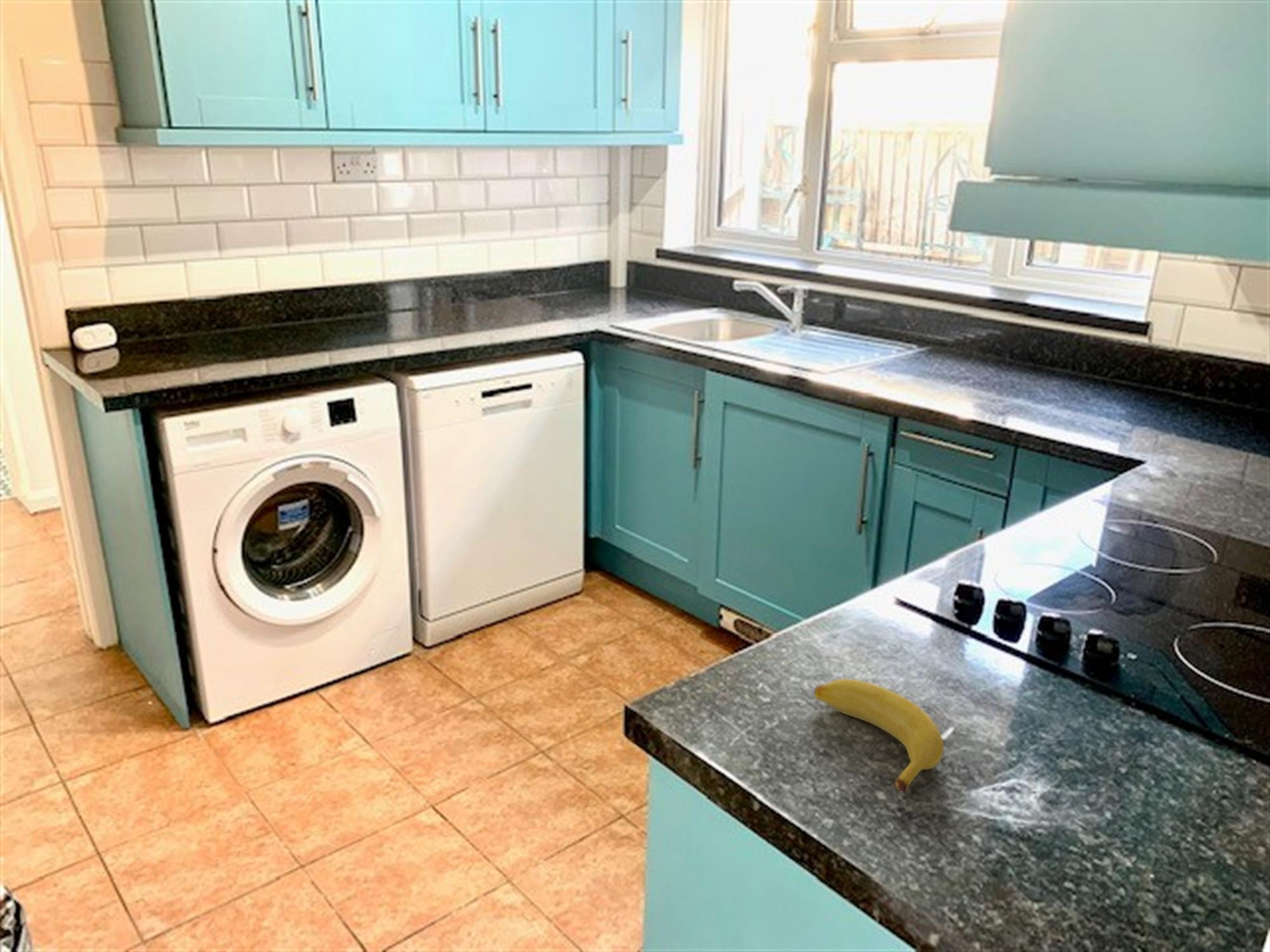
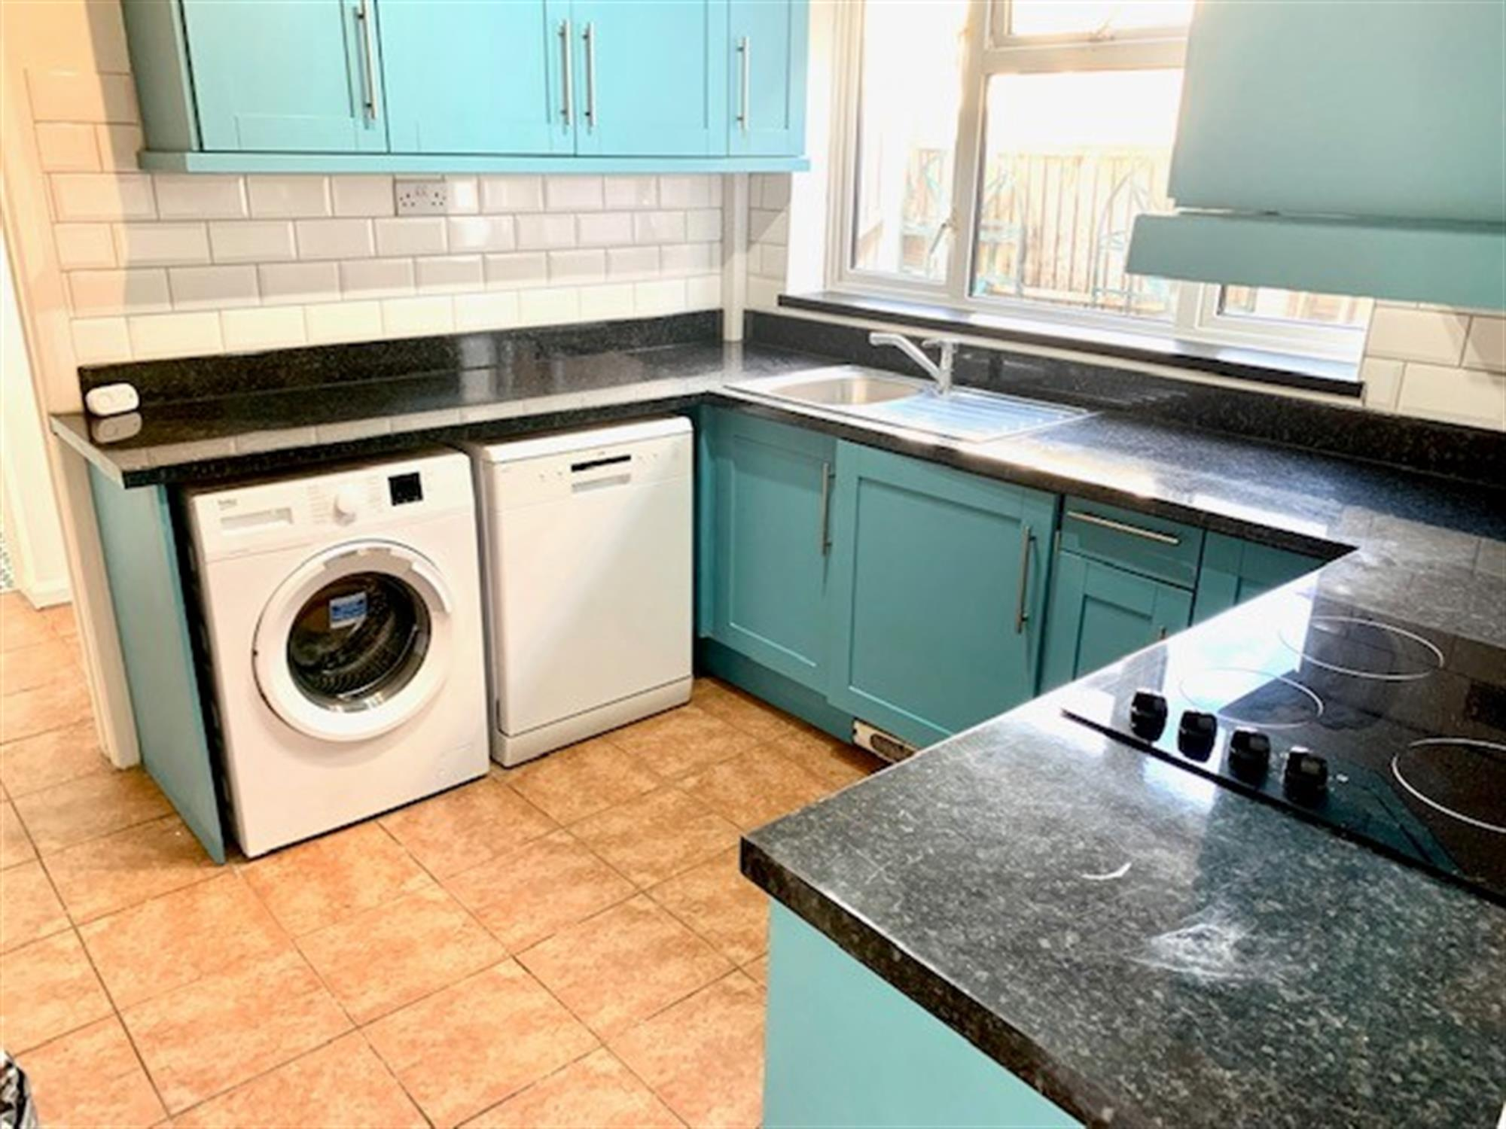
- banana (873, 722)
